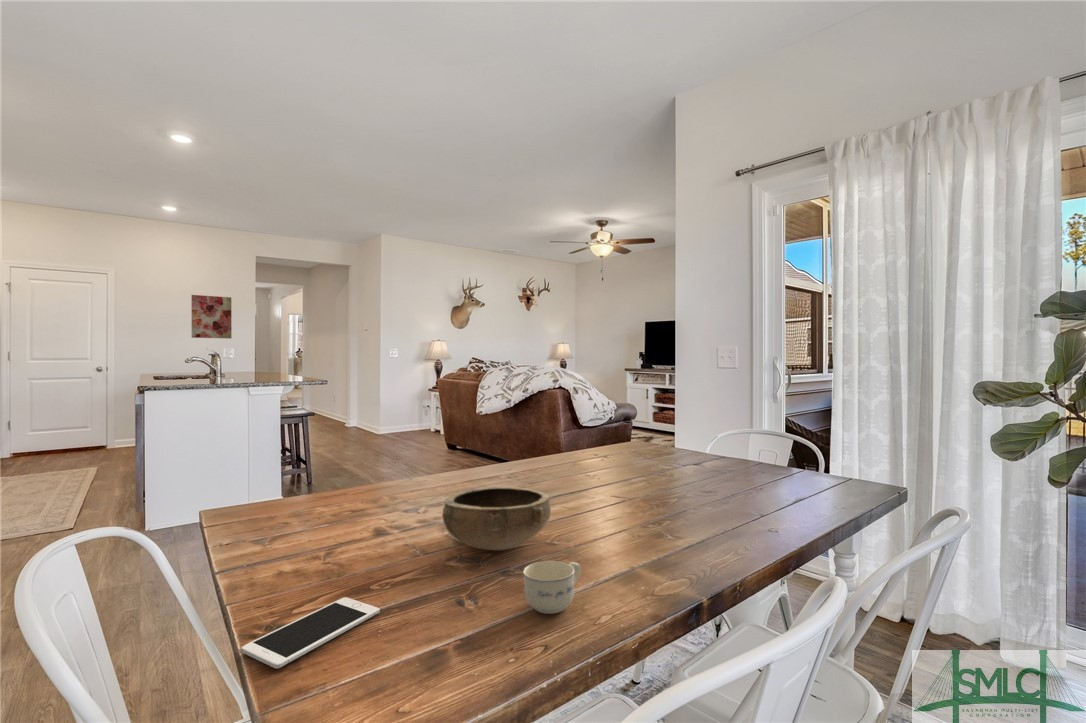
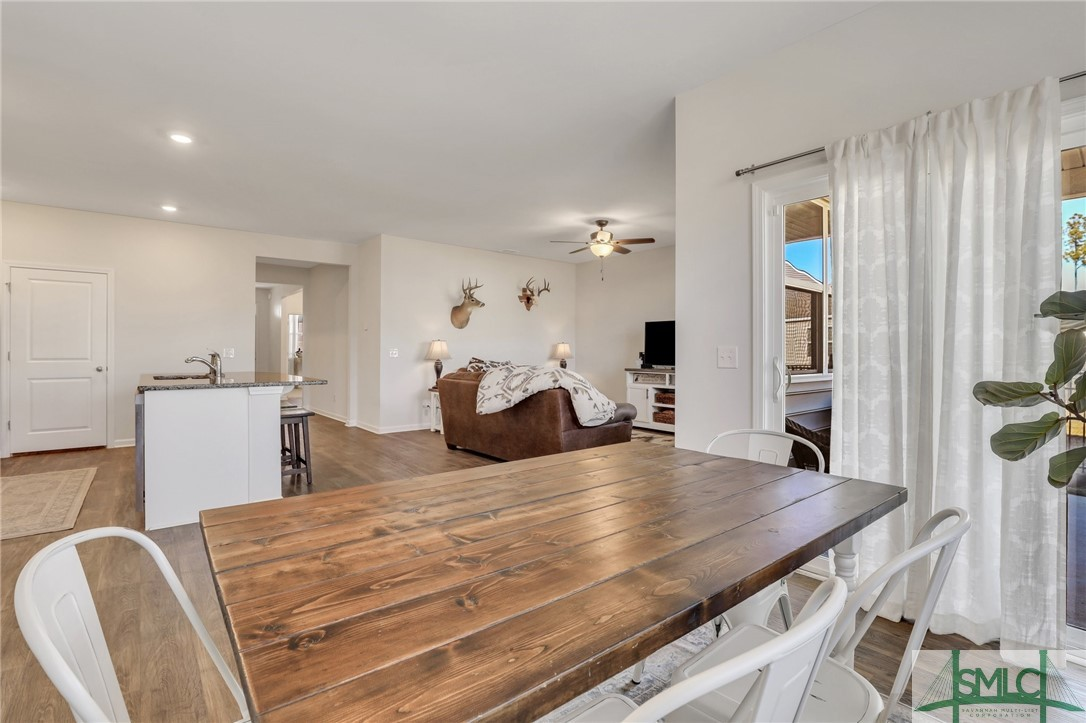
- wall art (211, 317)
- cup (555, 586)
- cell phone (315, 628)
- bowl (499, 518)
